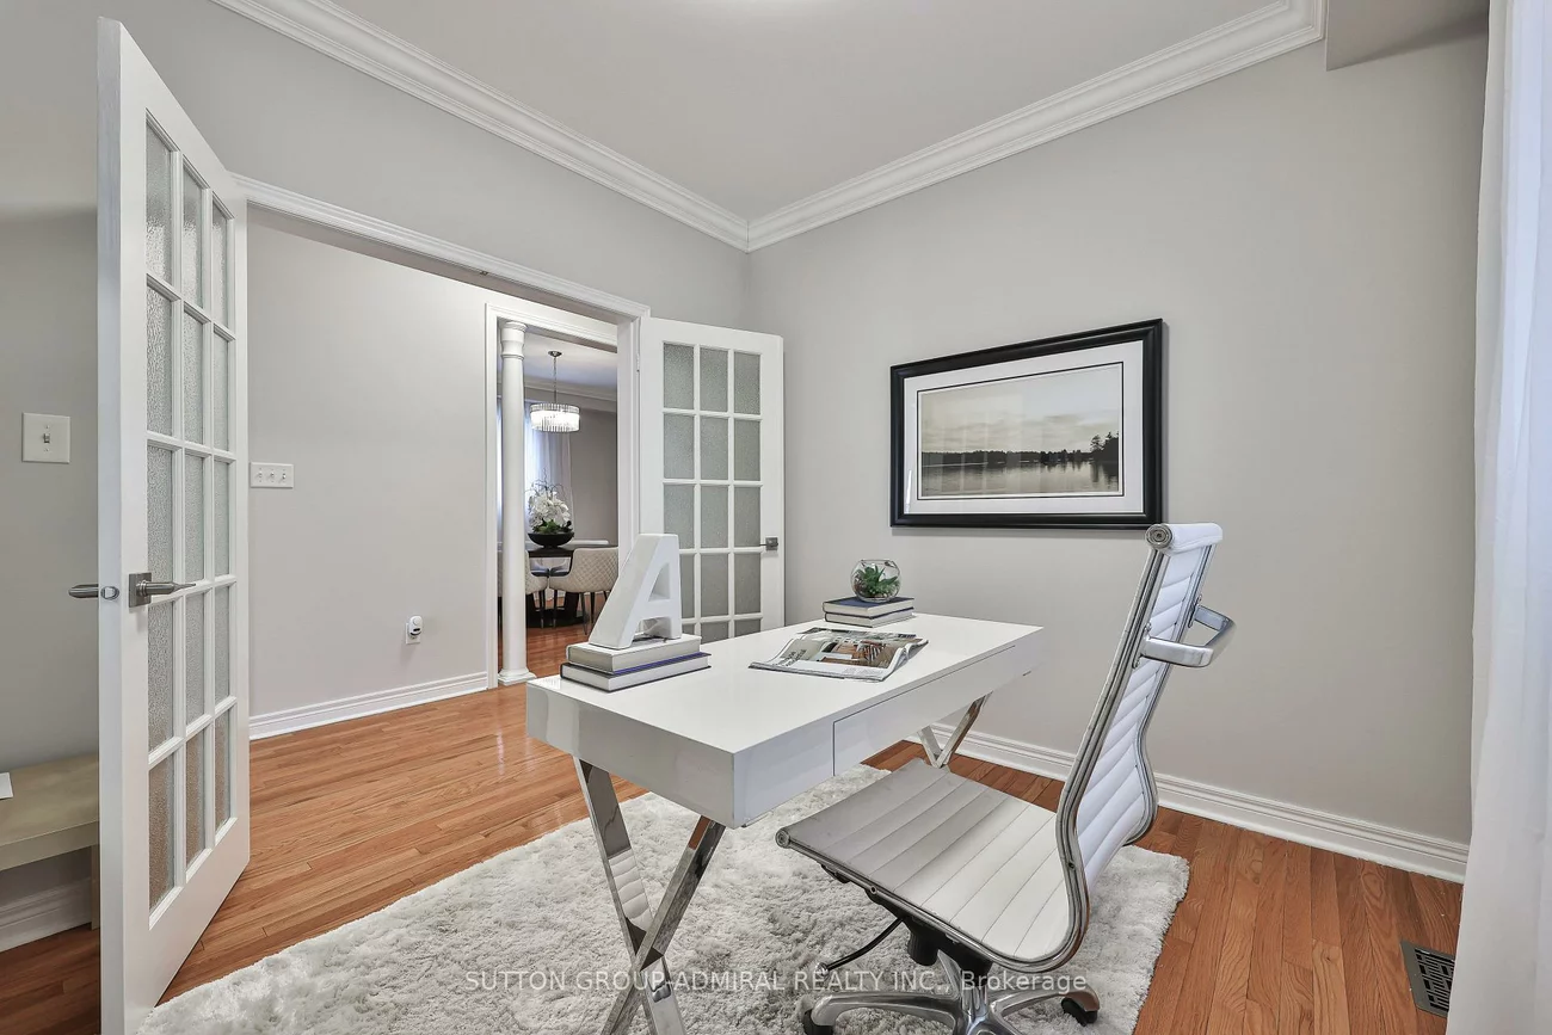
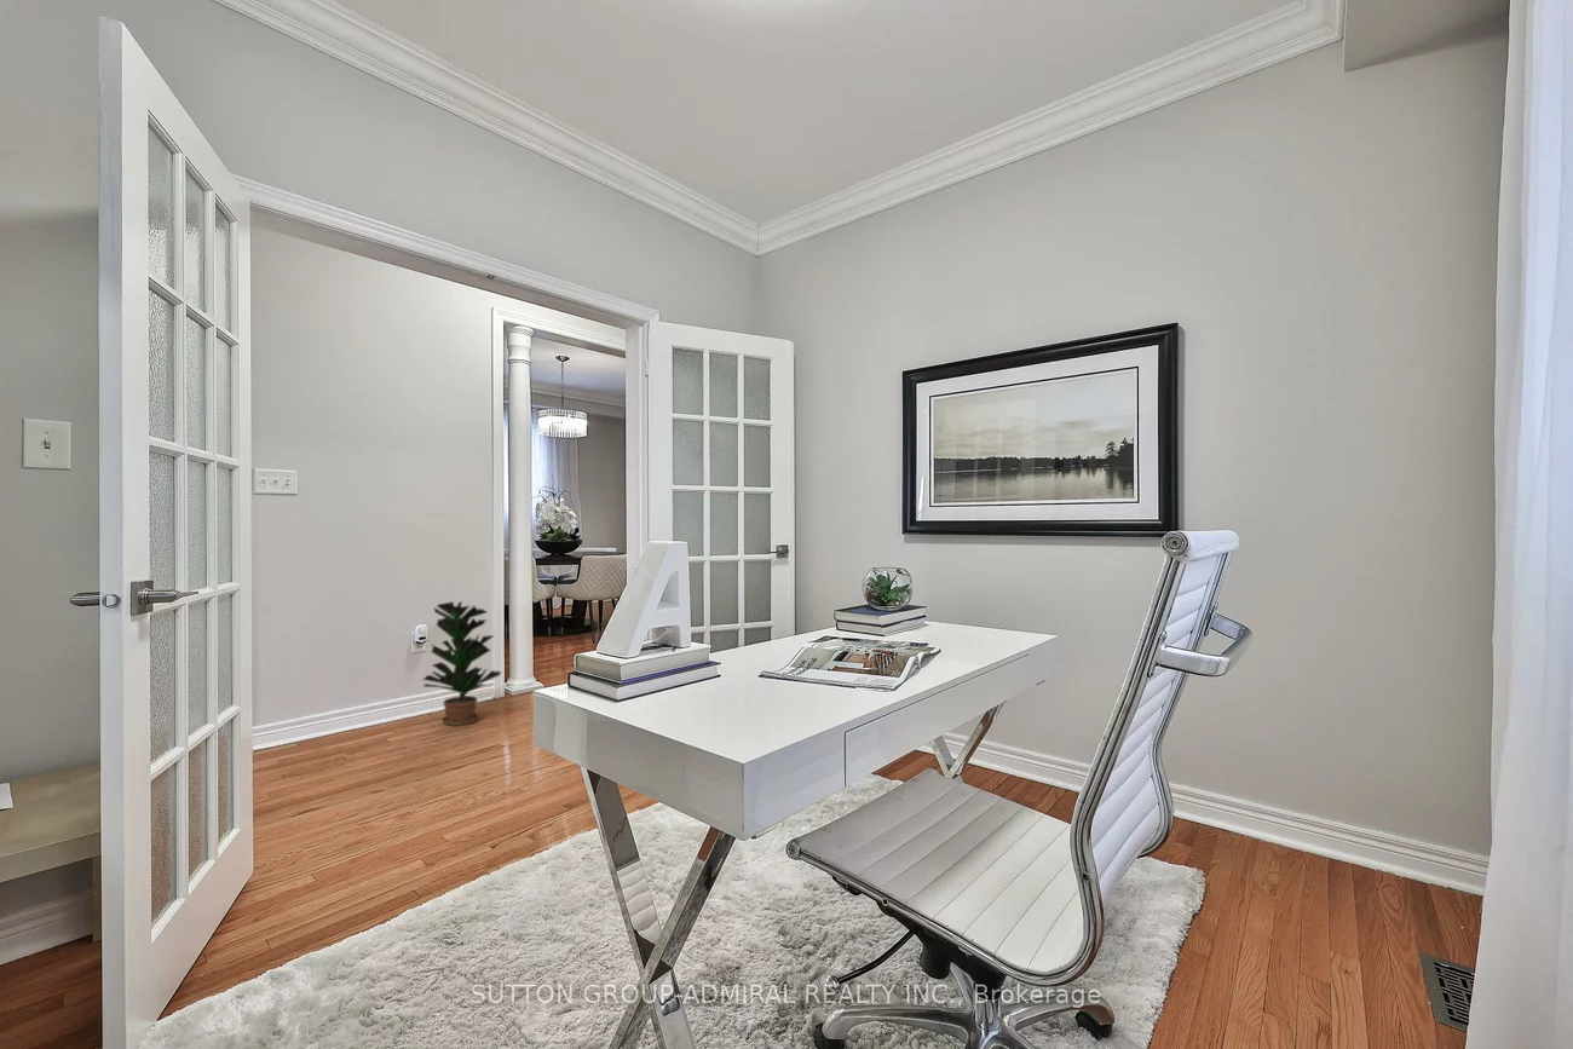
+ potted plant (456, 661)
